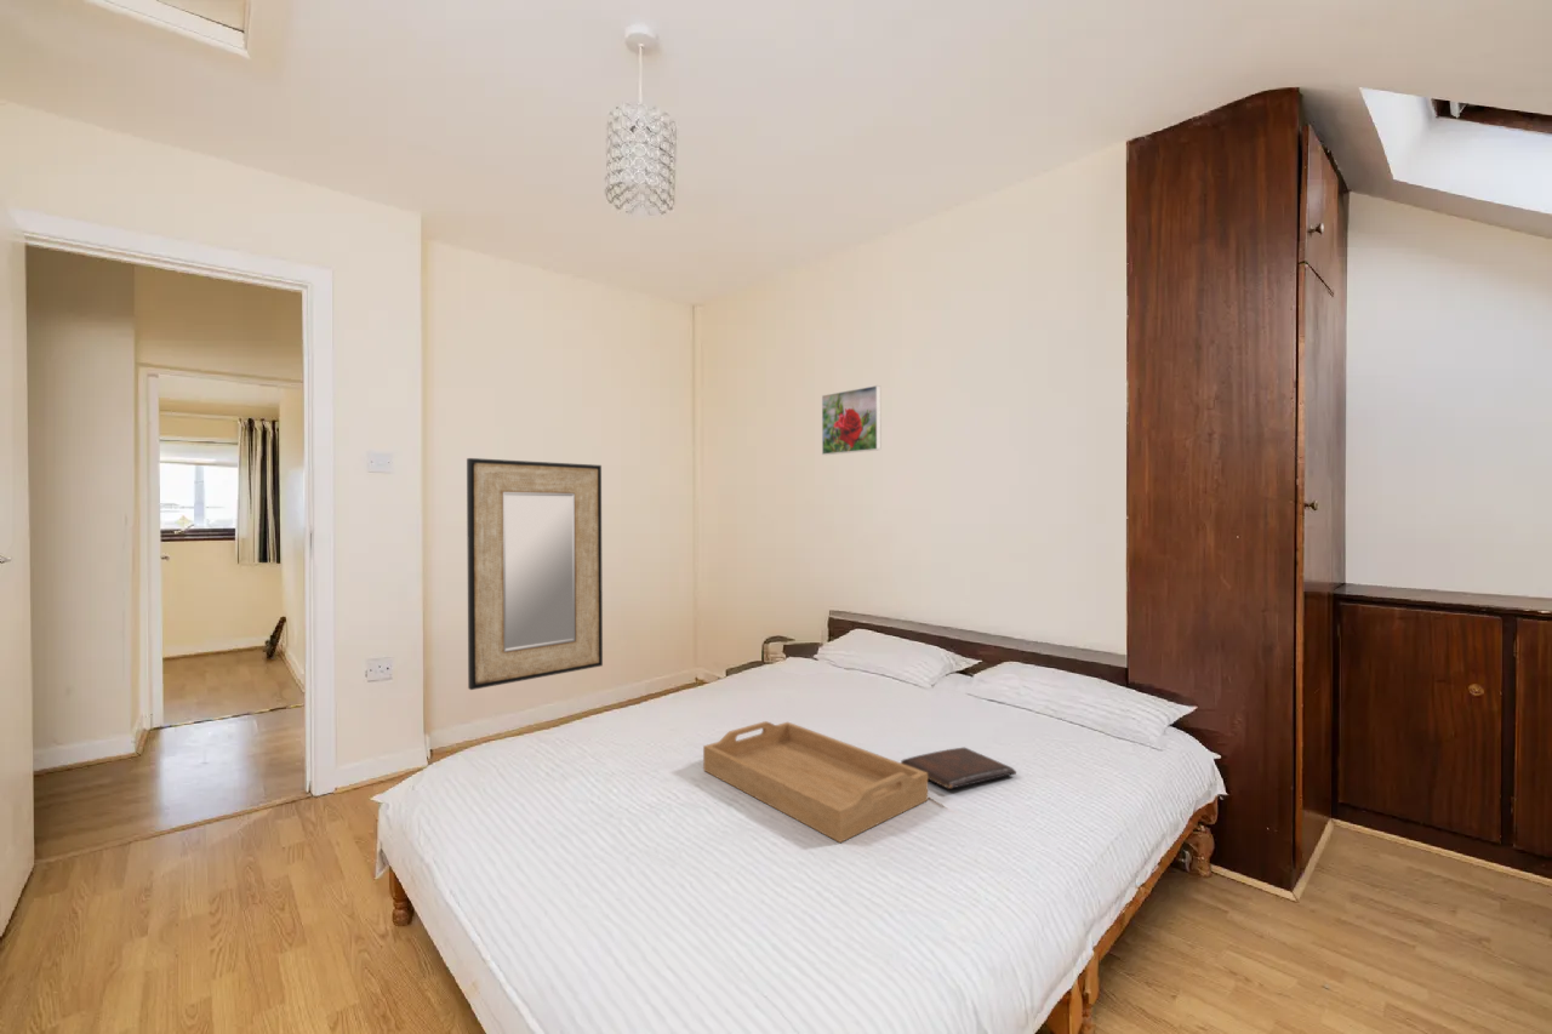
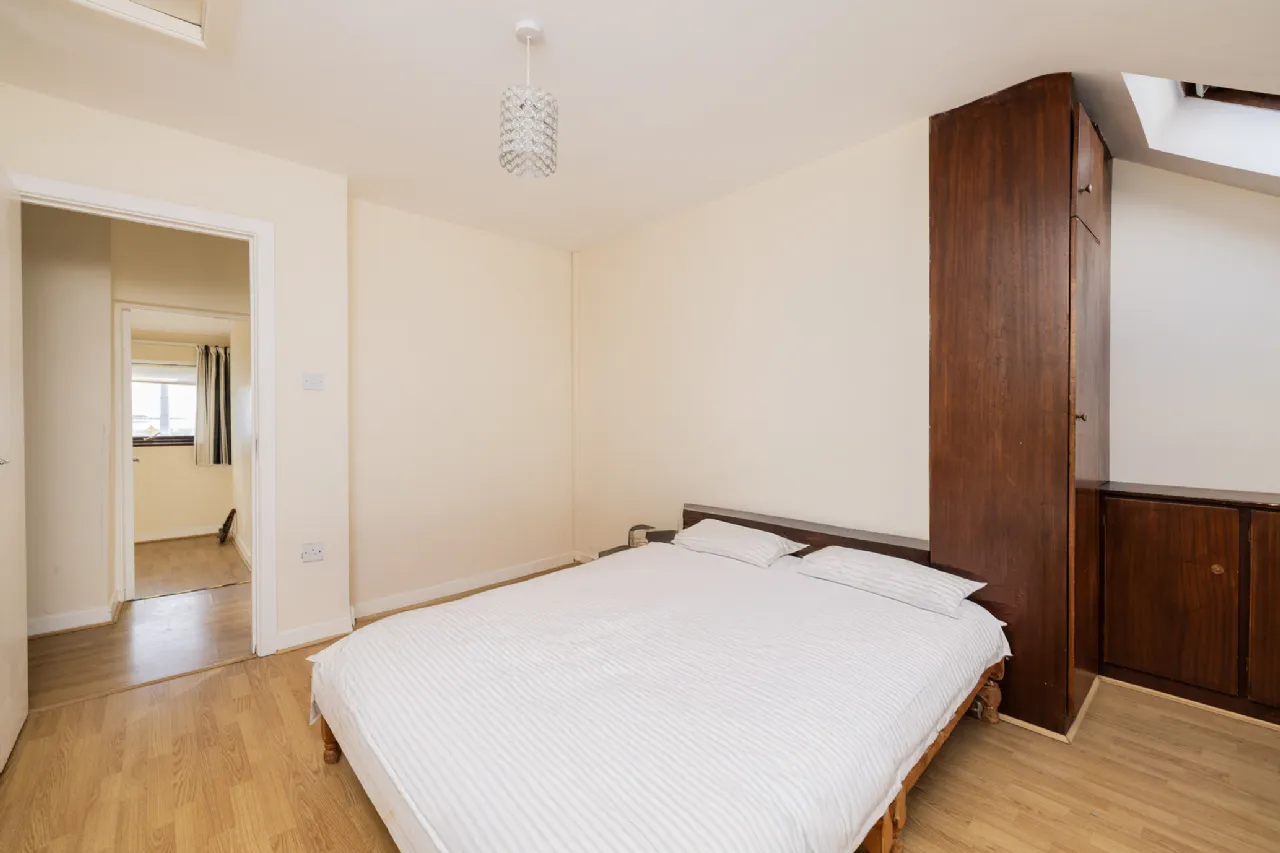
- home mirror (538, 569)
- book (957, 766)
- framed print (850, 421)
- serving tray (809, 767)
